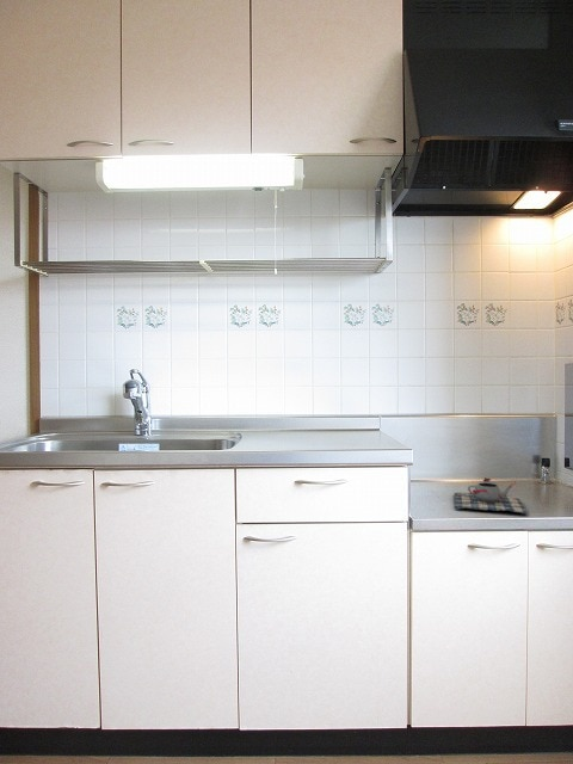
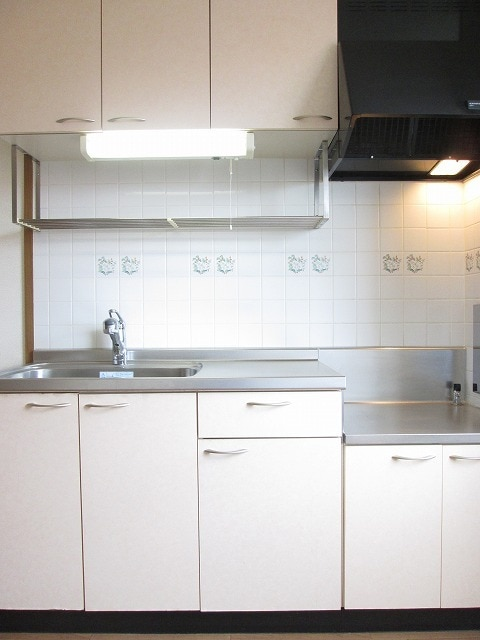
- teapot (487, 491)
